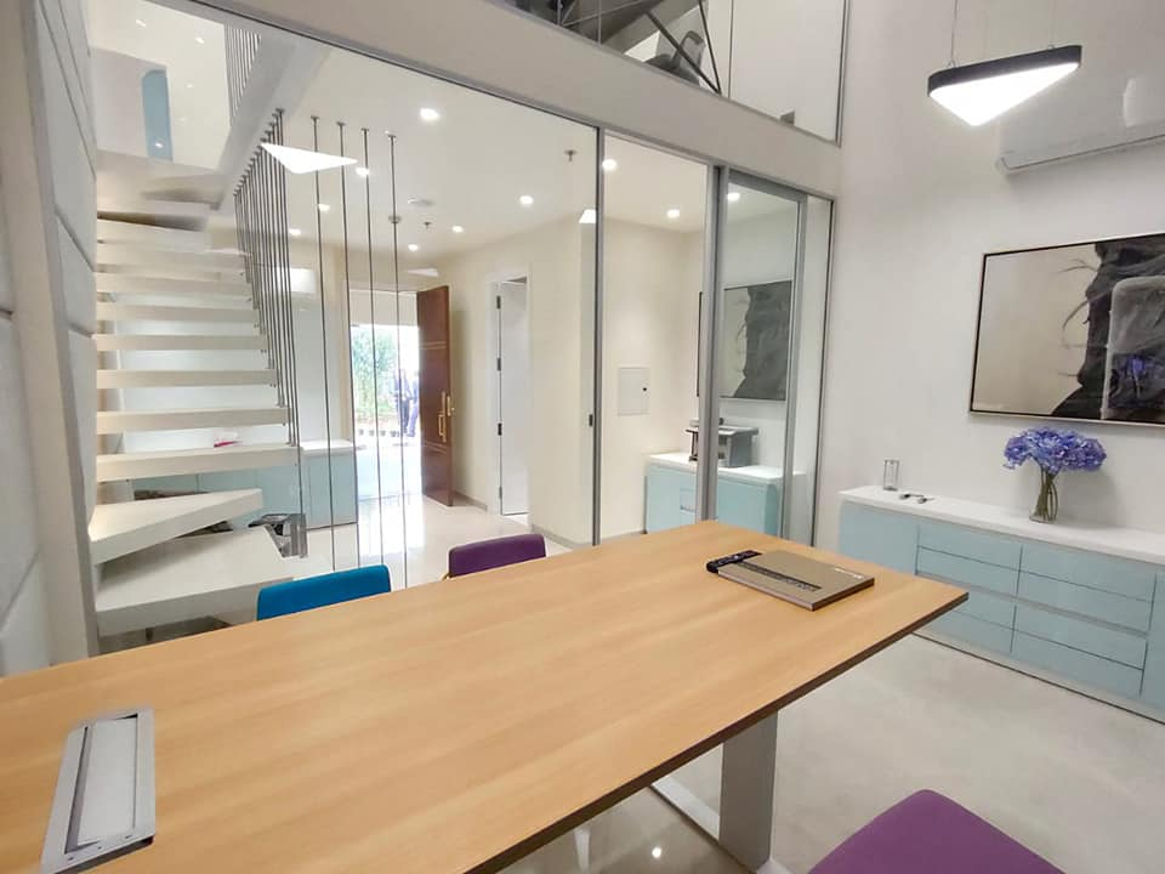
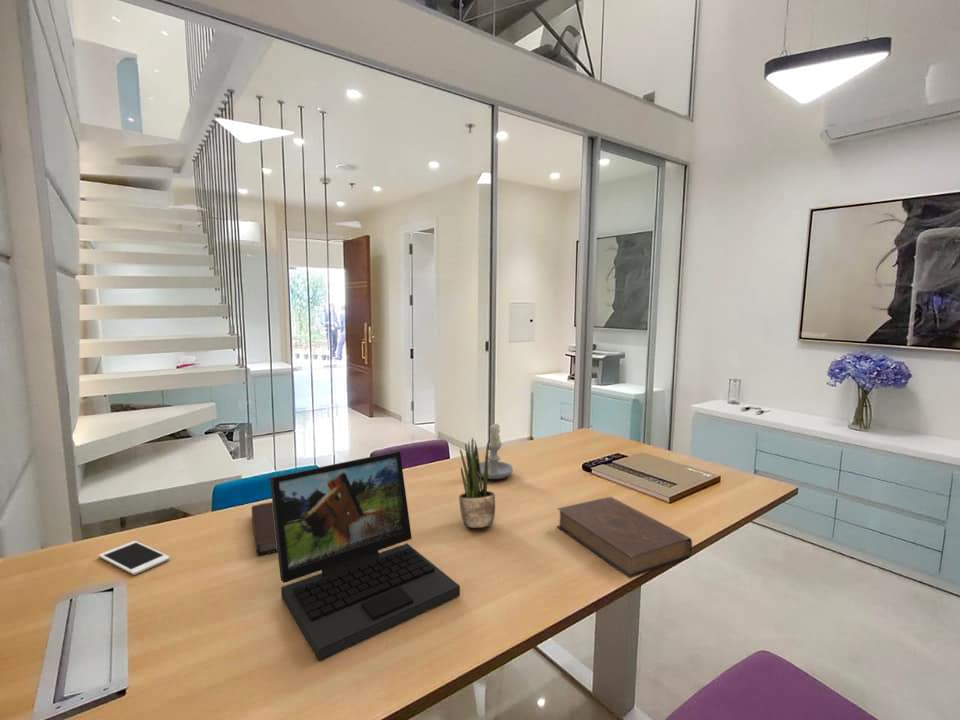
+ cell phone (134, 556)
+ potted plant (475, 479)
+ candle (493, 448)
+ notebook (274, 521)
+ laptop (364, 534)
+ book (619, 531)
